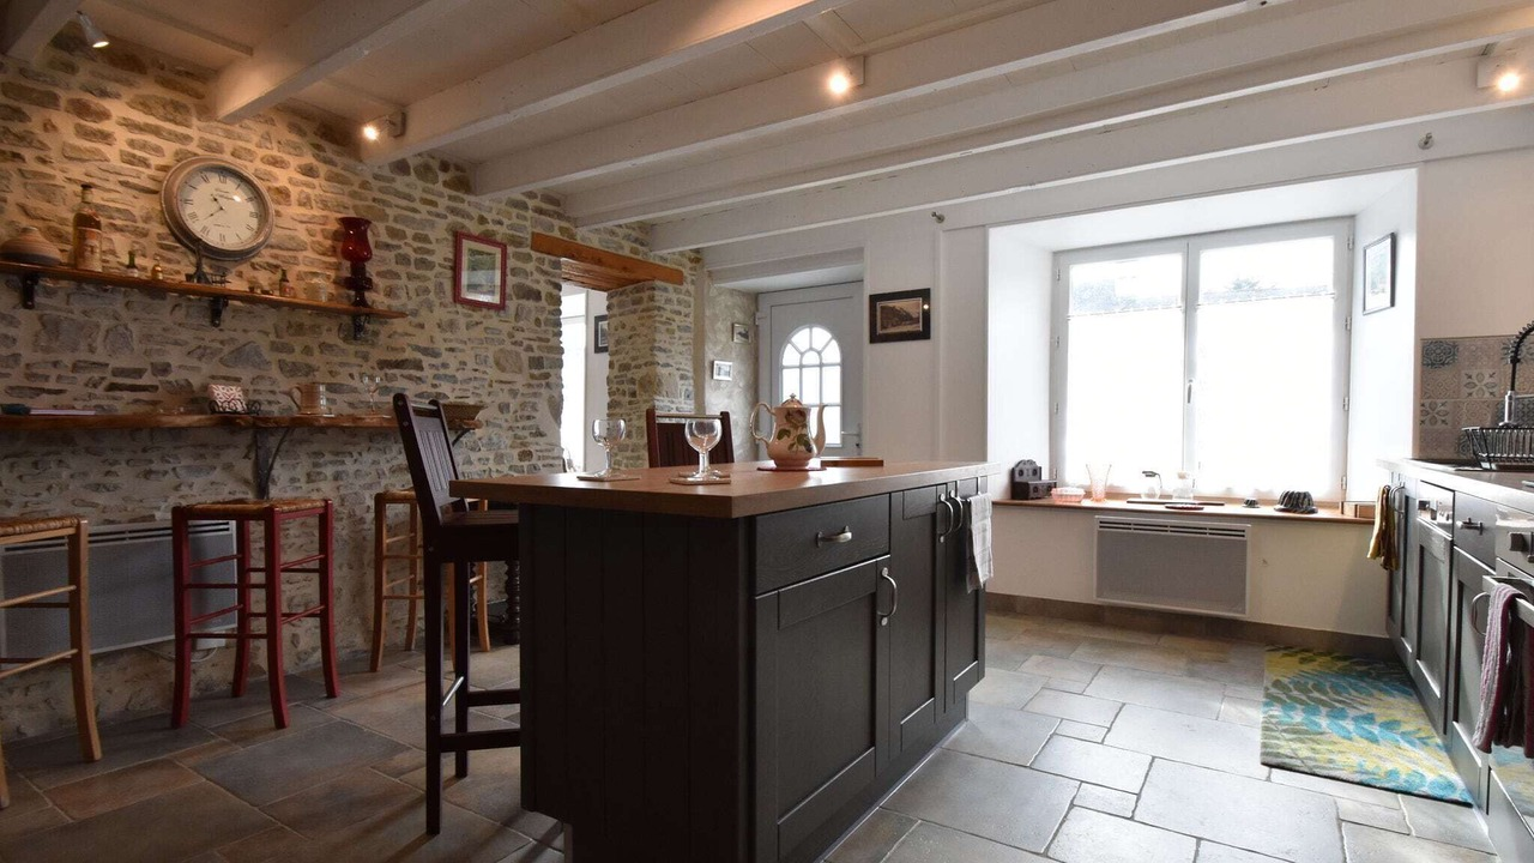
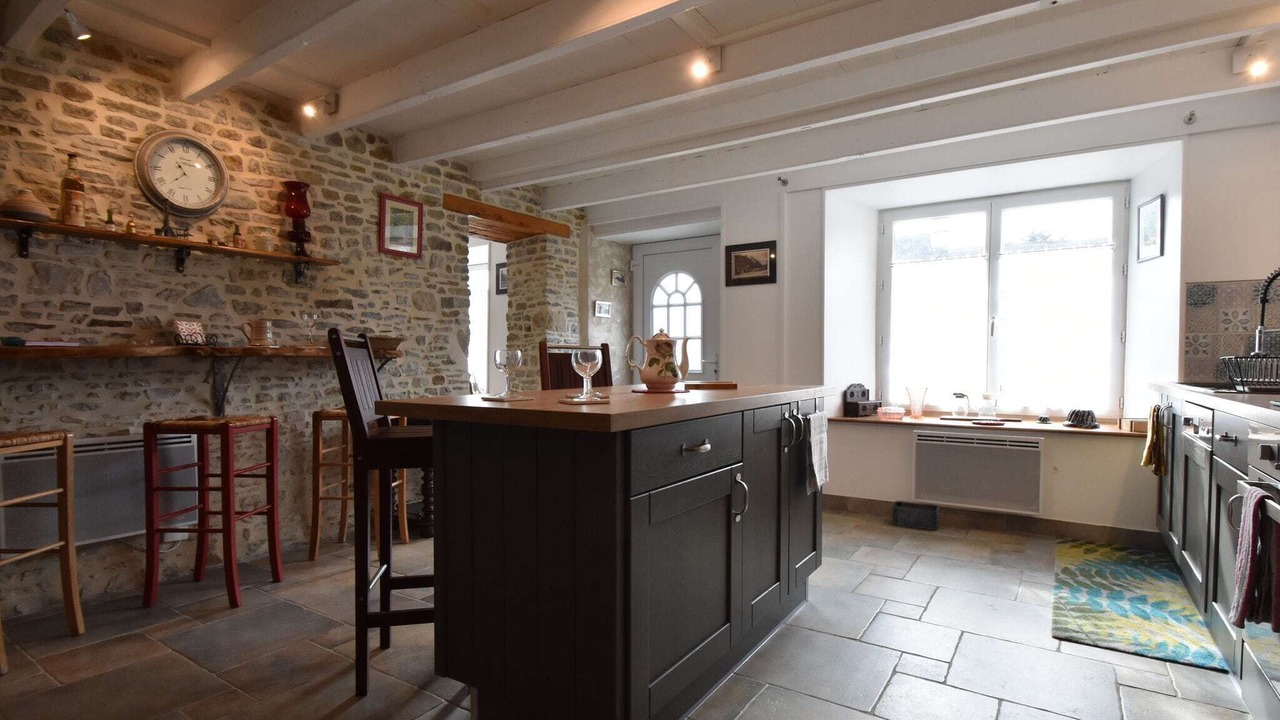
+ storage bin (915, 515)
